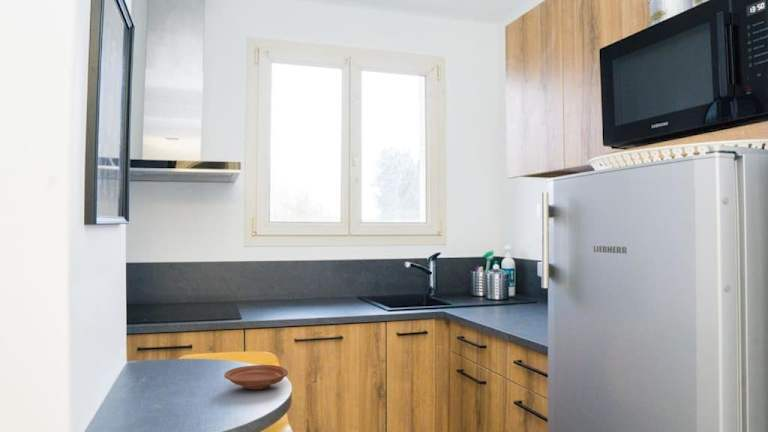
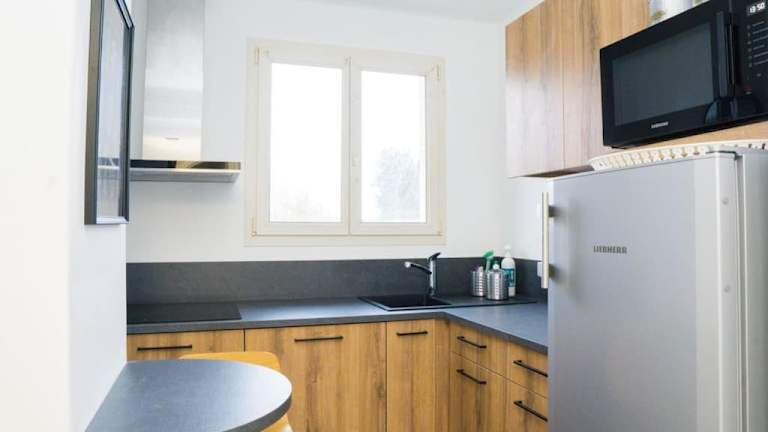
- plate (256, 379)
